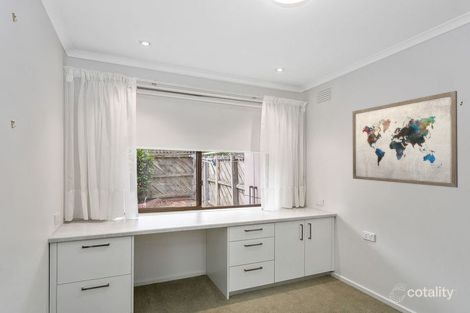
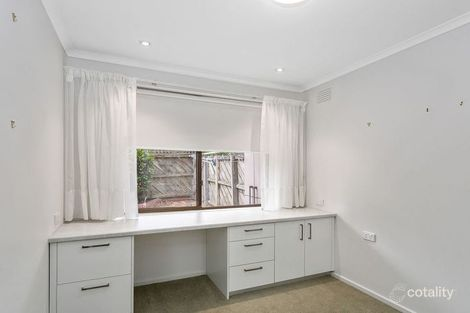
- wall art (395, 142)
